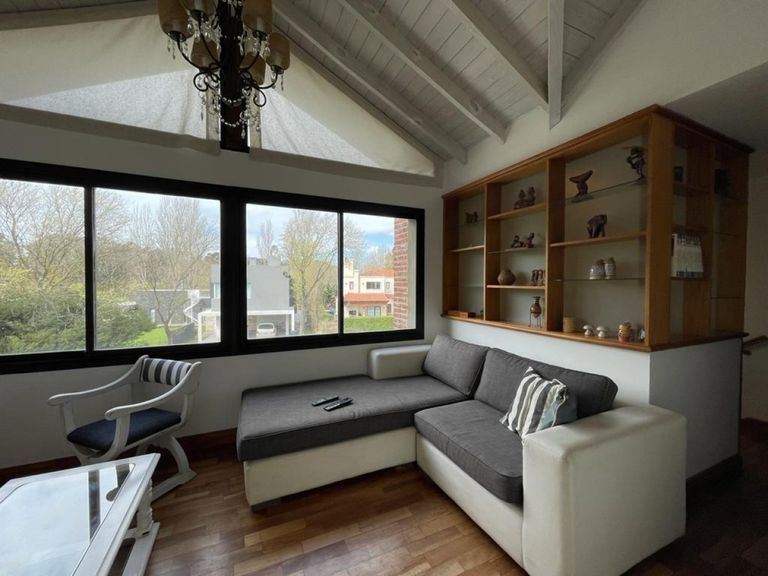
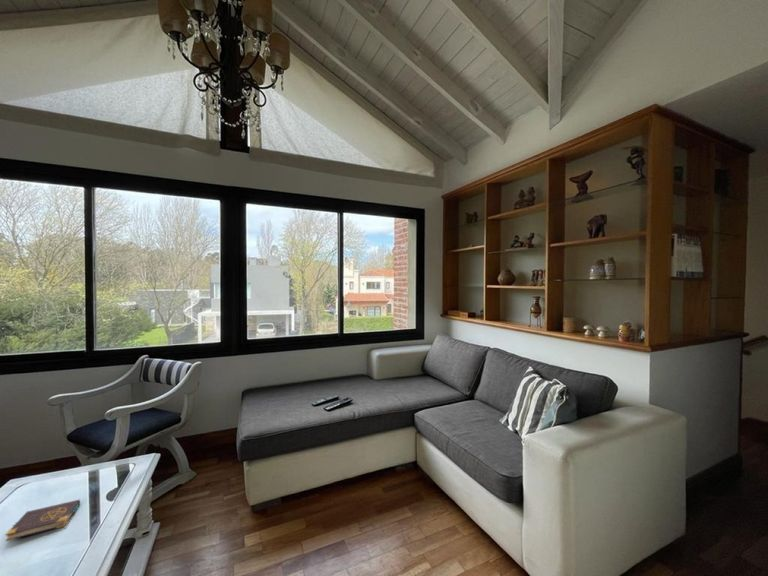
+ book (45, 518)
